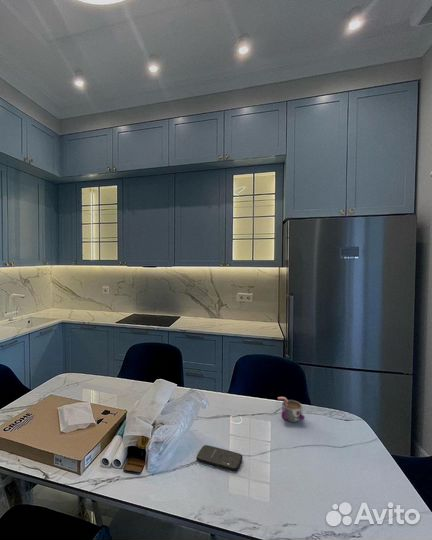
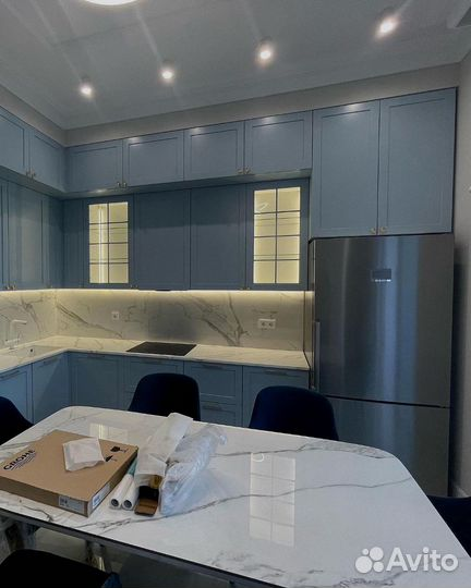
- smartphone (219, 457)
- mug (290, 410)
